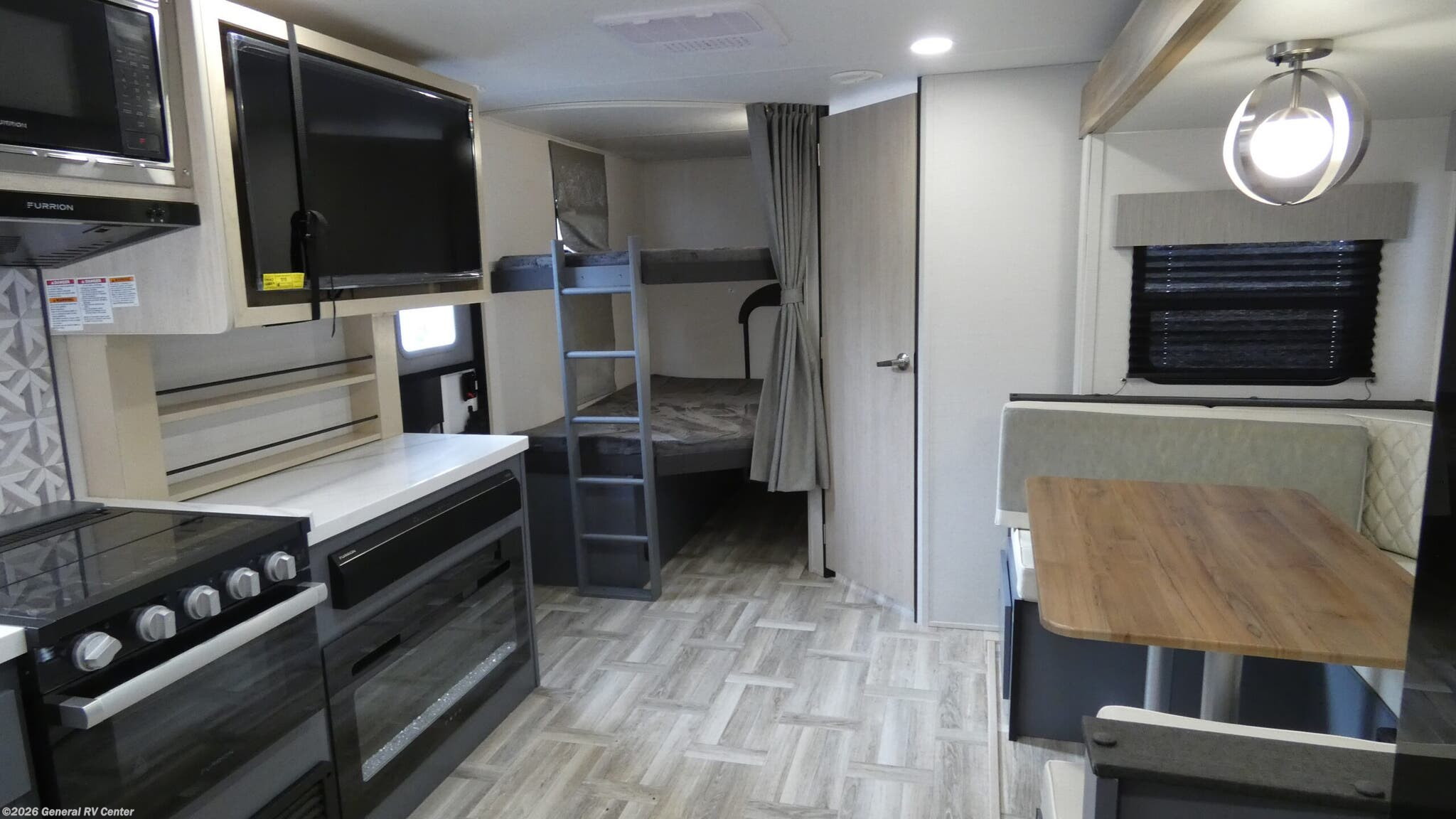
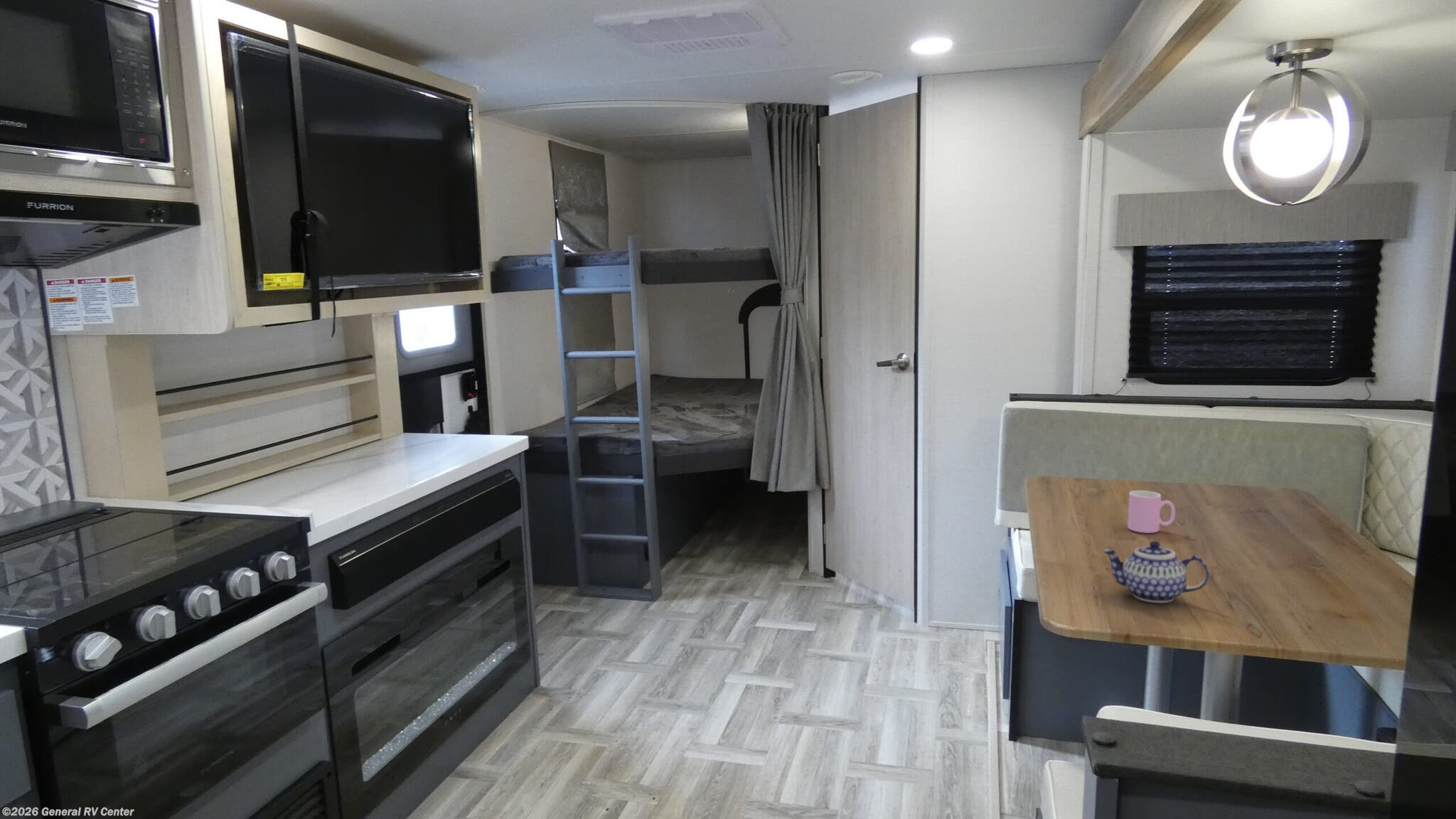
+ cup (1151, 512)
+ teapot (1154, 569)
